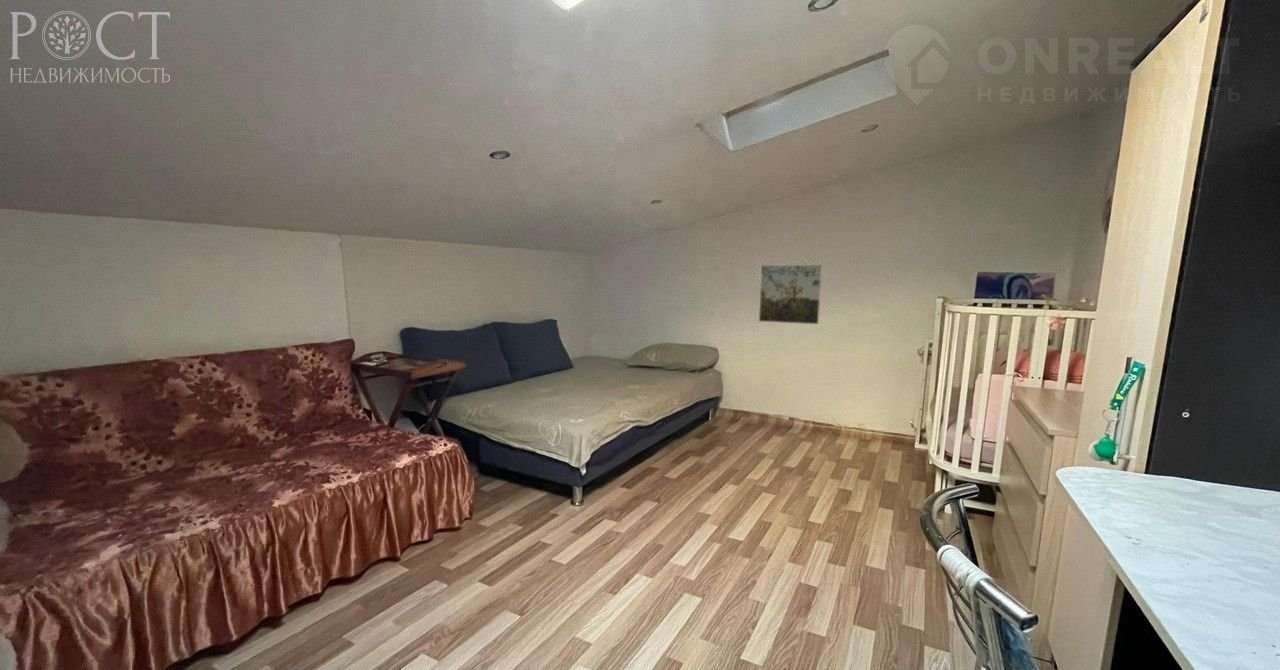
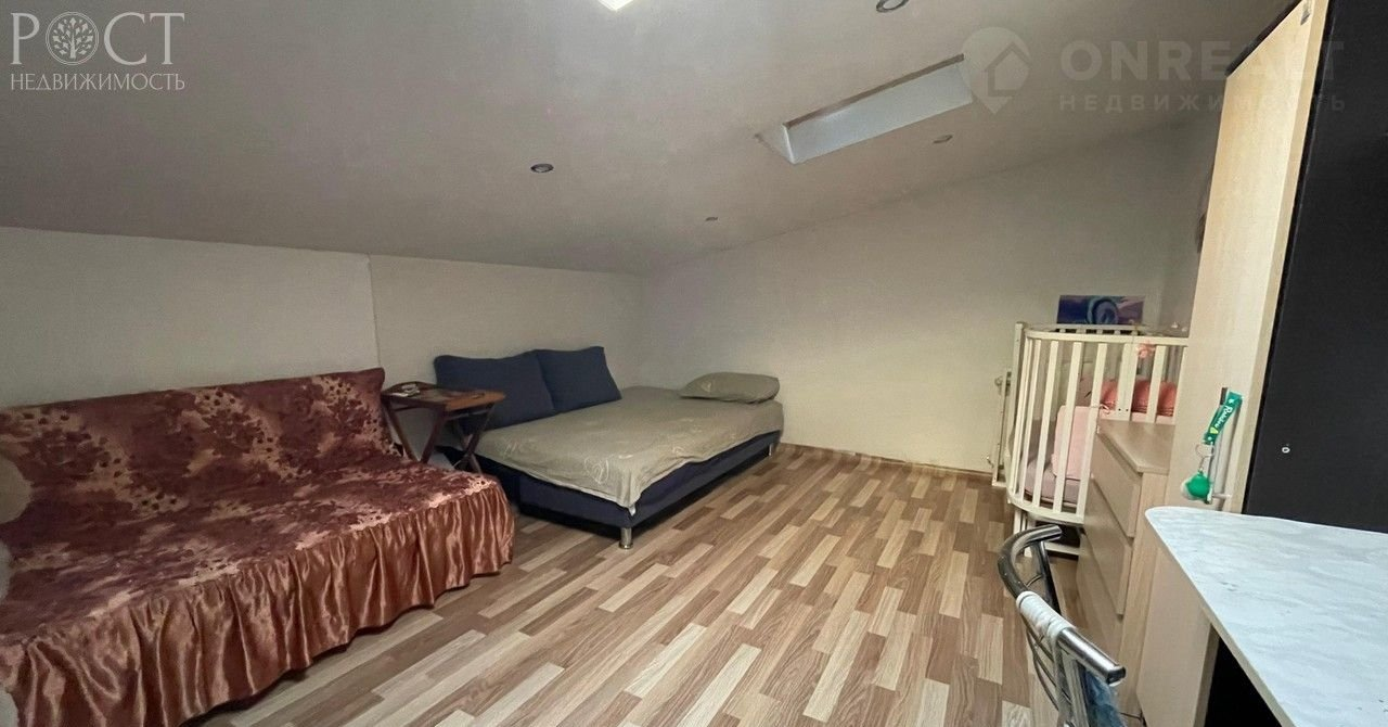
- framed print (789, 294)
